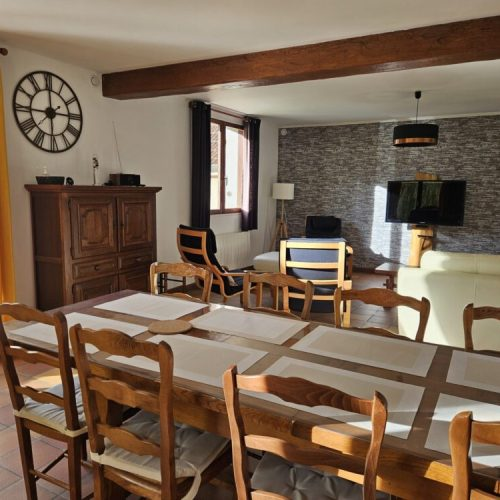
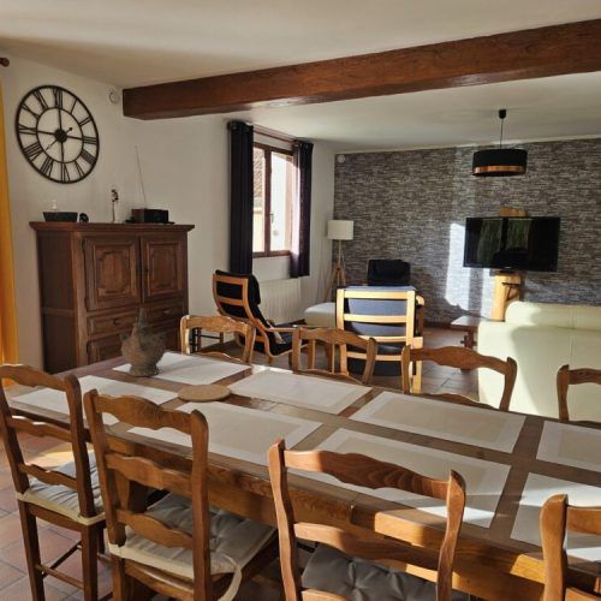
+ ceremonial vessel (142, 340)
